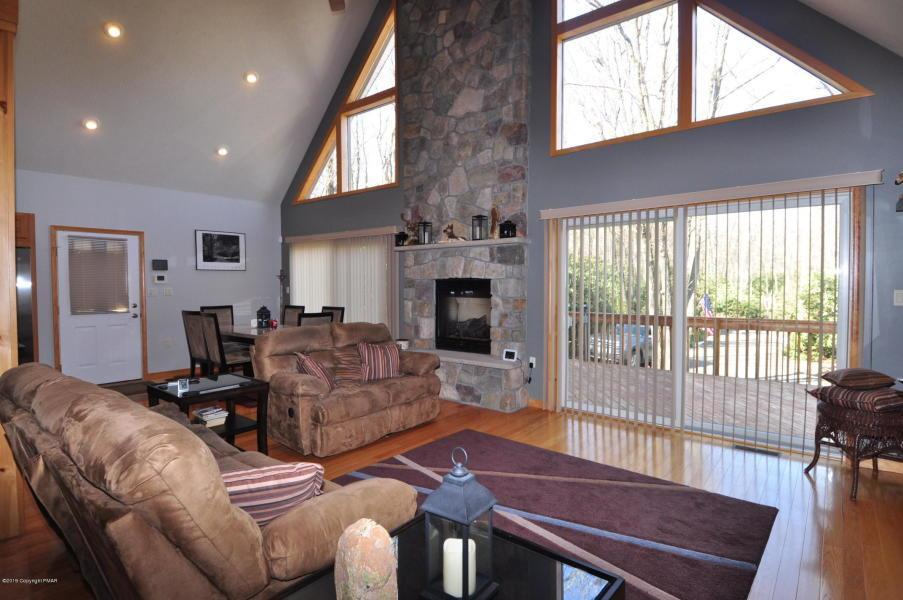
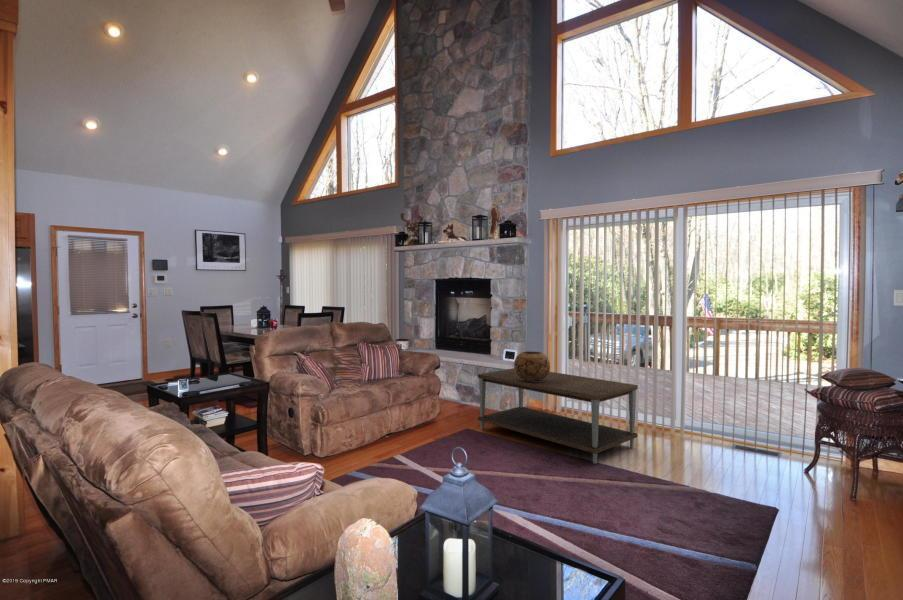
+ coffee table (550, 413)
+ decorative bowl (531, 366)
